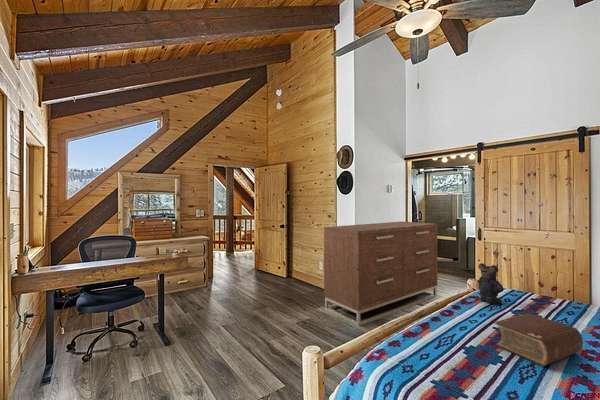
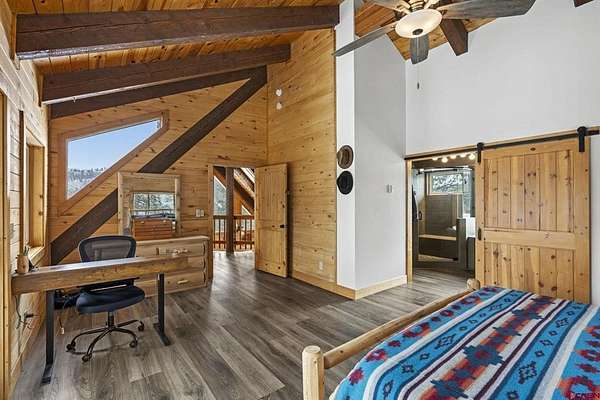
- bear (491, 282)
- bible (536, 337)
- dresser (385, 264)
